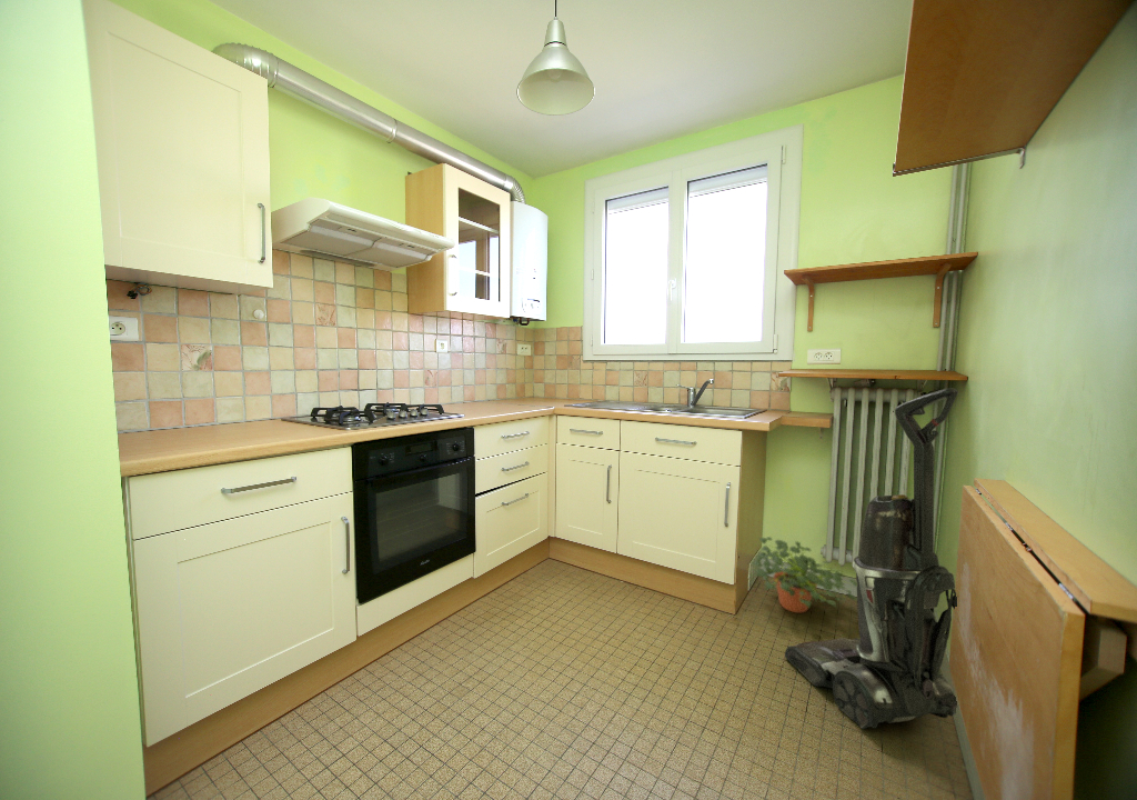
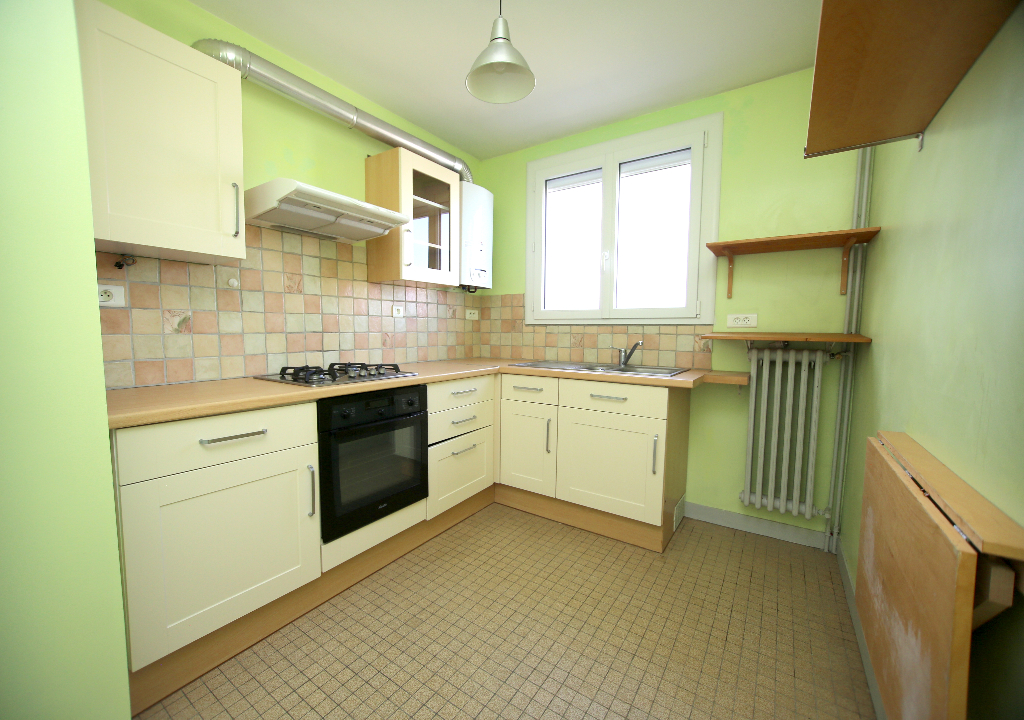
- vacuum cleaner (871, 540)
- potted plant (802, 580)
